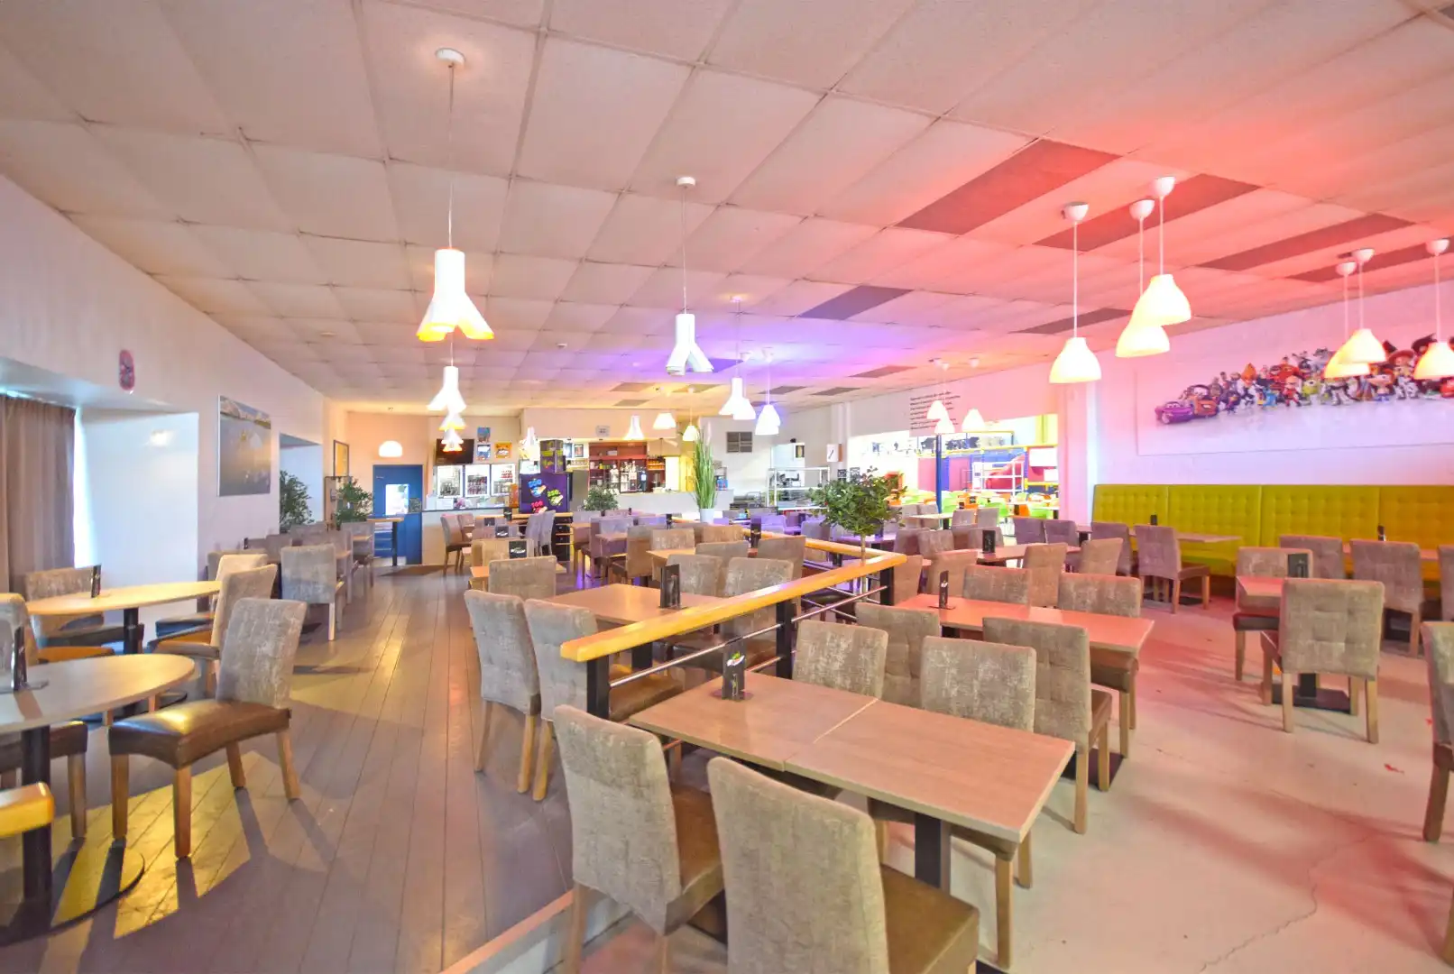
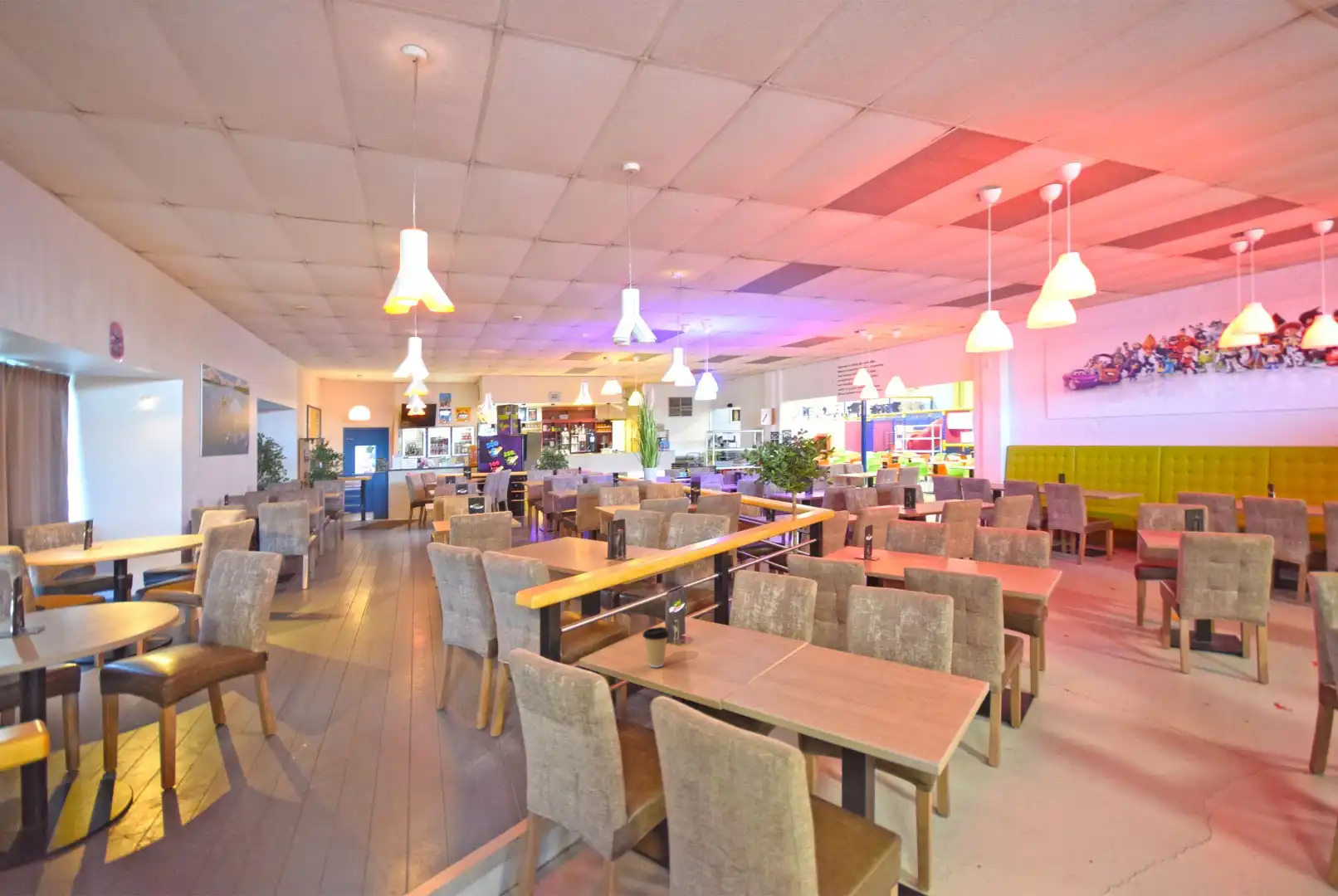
+ coffee cup (656, 647)
